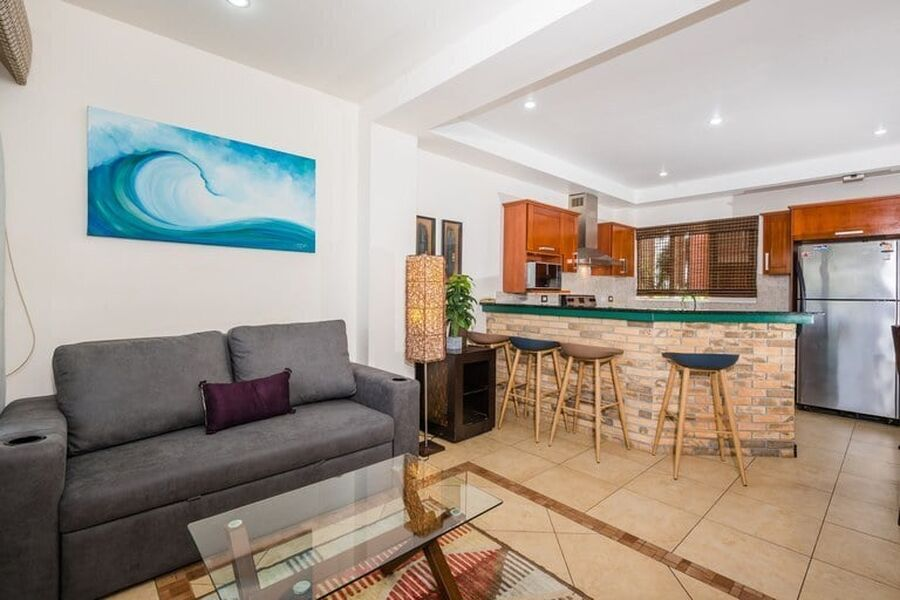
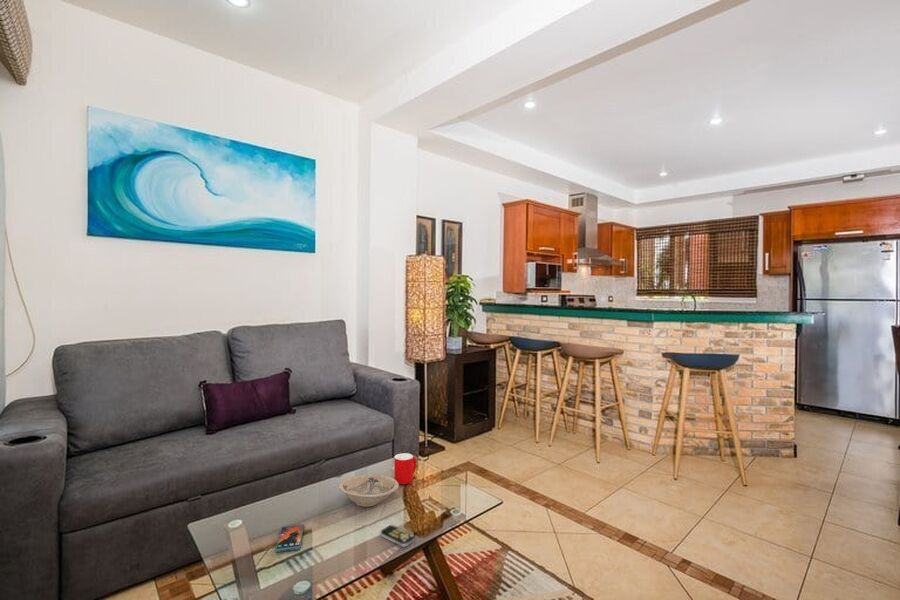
+ smartphone (290, 537)
+ cup (406, 467)
+ remote control (397, 535)
+ bowl (368, 491)
